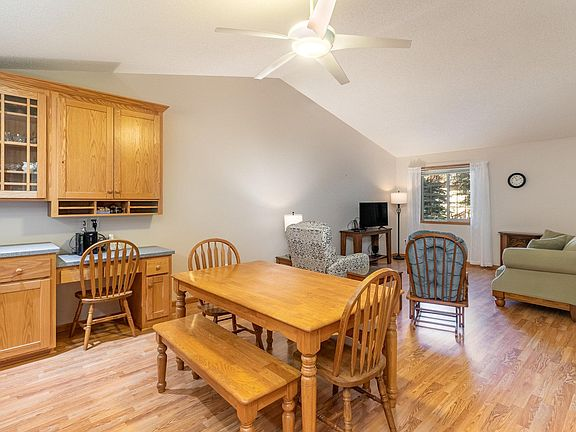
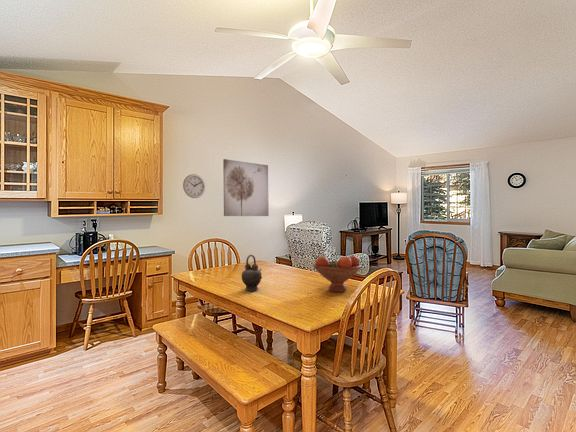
+ teapot (253, 272)
+ wall art (247, 189)
+ wall clock (194, 186)
+ fruit bowl (337, 272)
